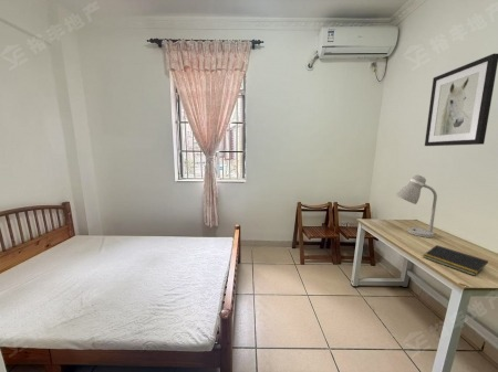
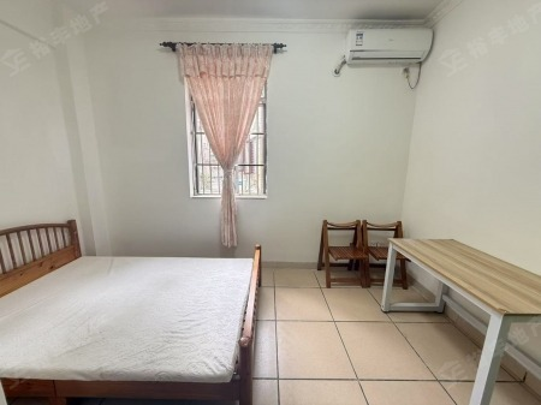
- notepad (454, 258)
- wall art (455, 107)
- desk lamp (415, 203)
